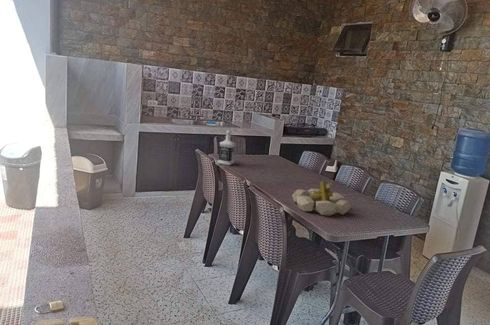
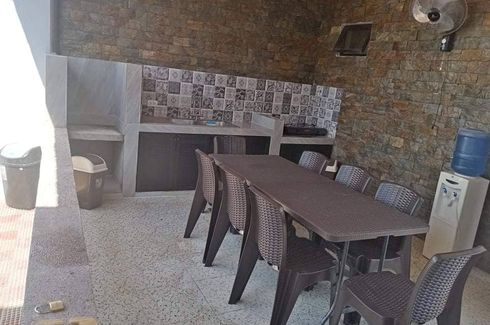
- bottle (227, 147)
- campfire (321, 194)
